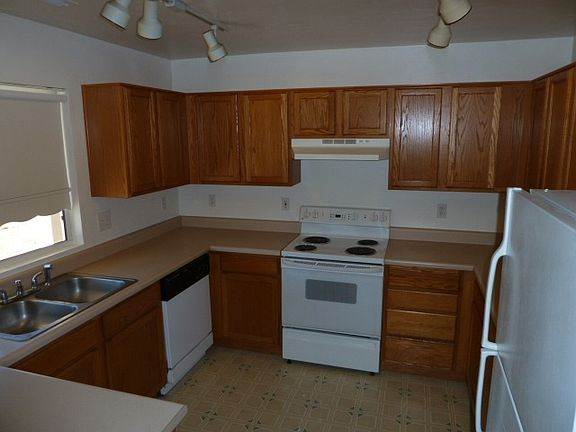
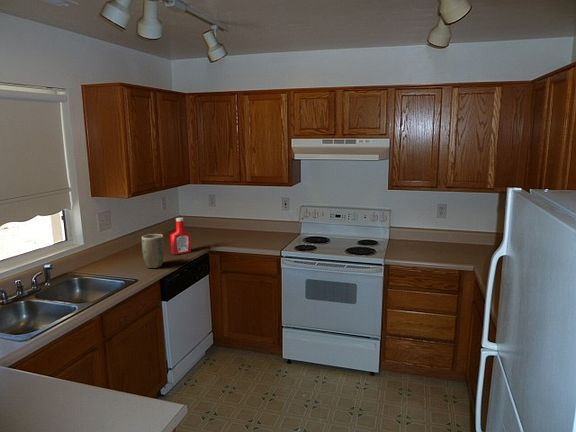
+ plant pot (153, 251)
+ soap bottle (180, 235)
